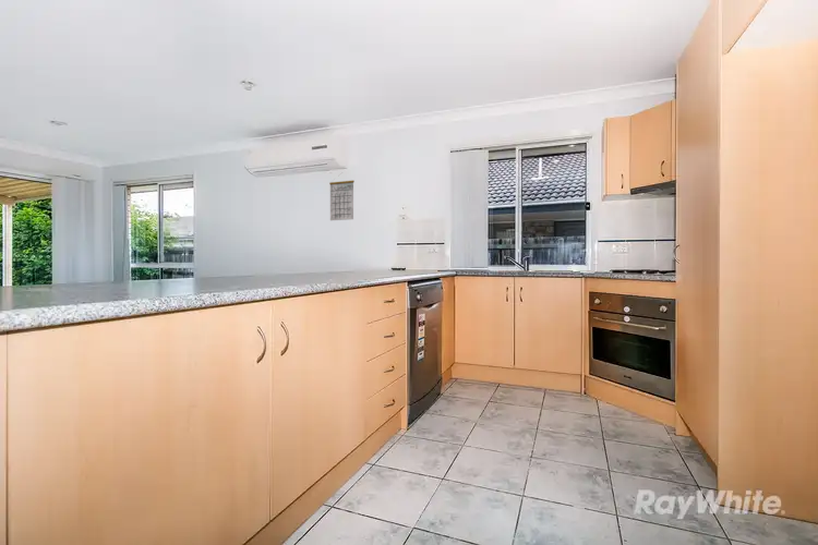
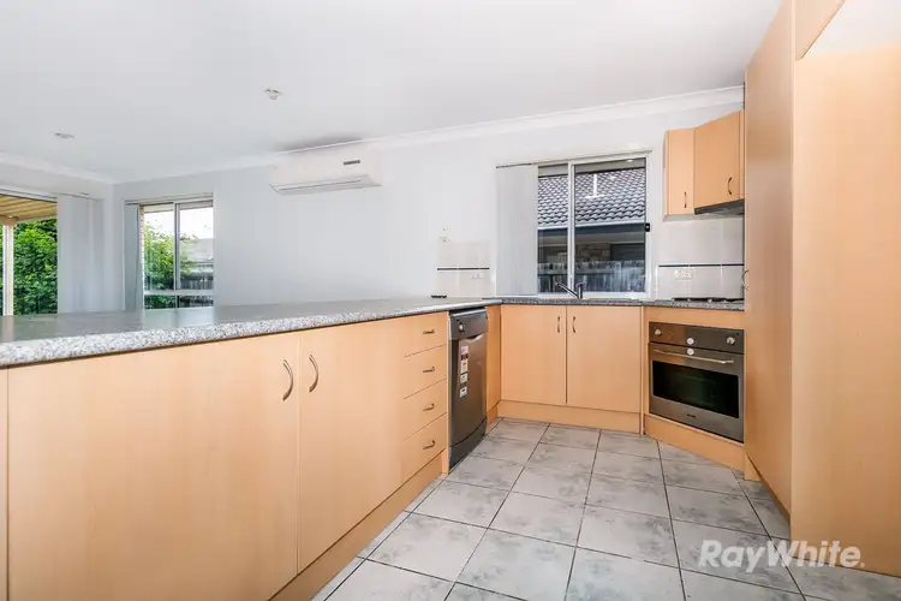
- calendar (341, 195)
